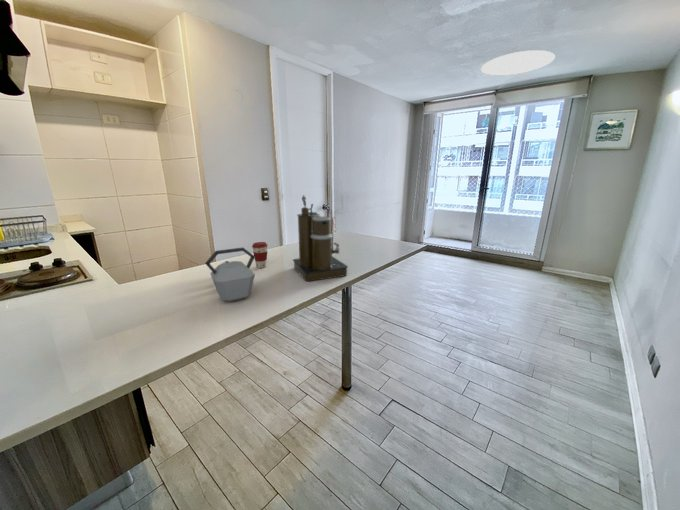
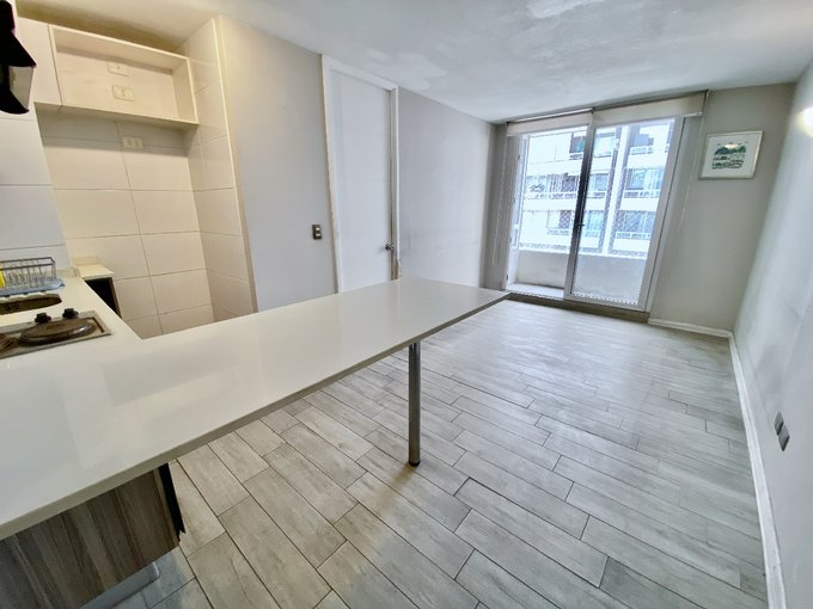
- ceiling light (516, 61)
- coffee cup (260, 255)
- kettle (228, 268)
- coffee maker (318, 234)
